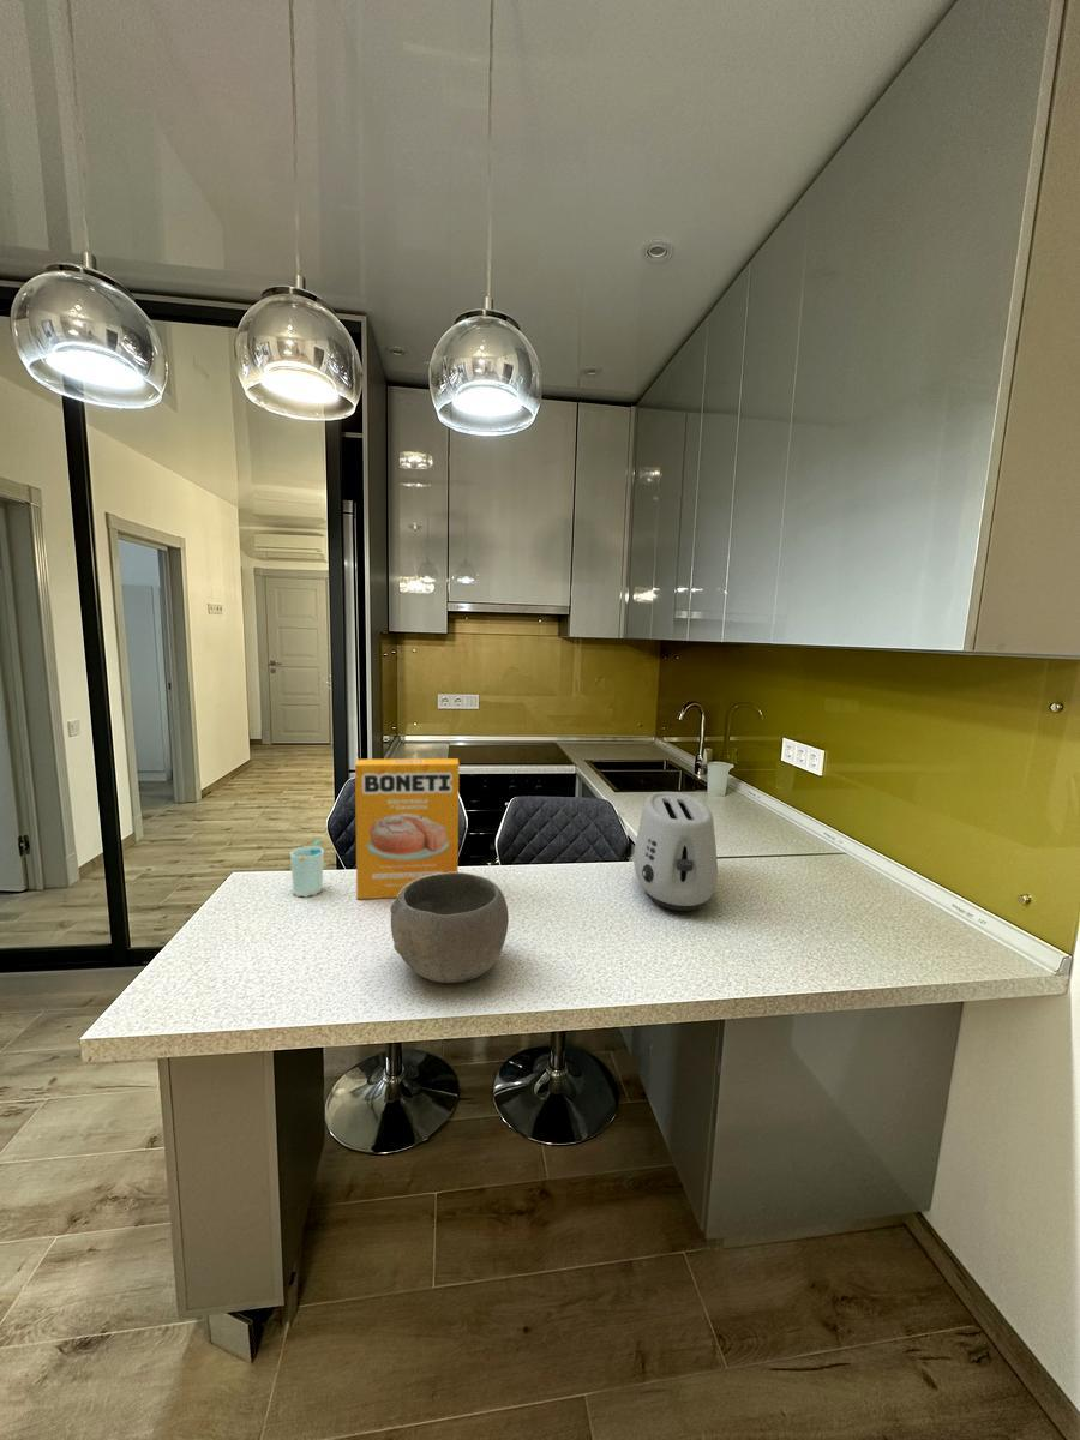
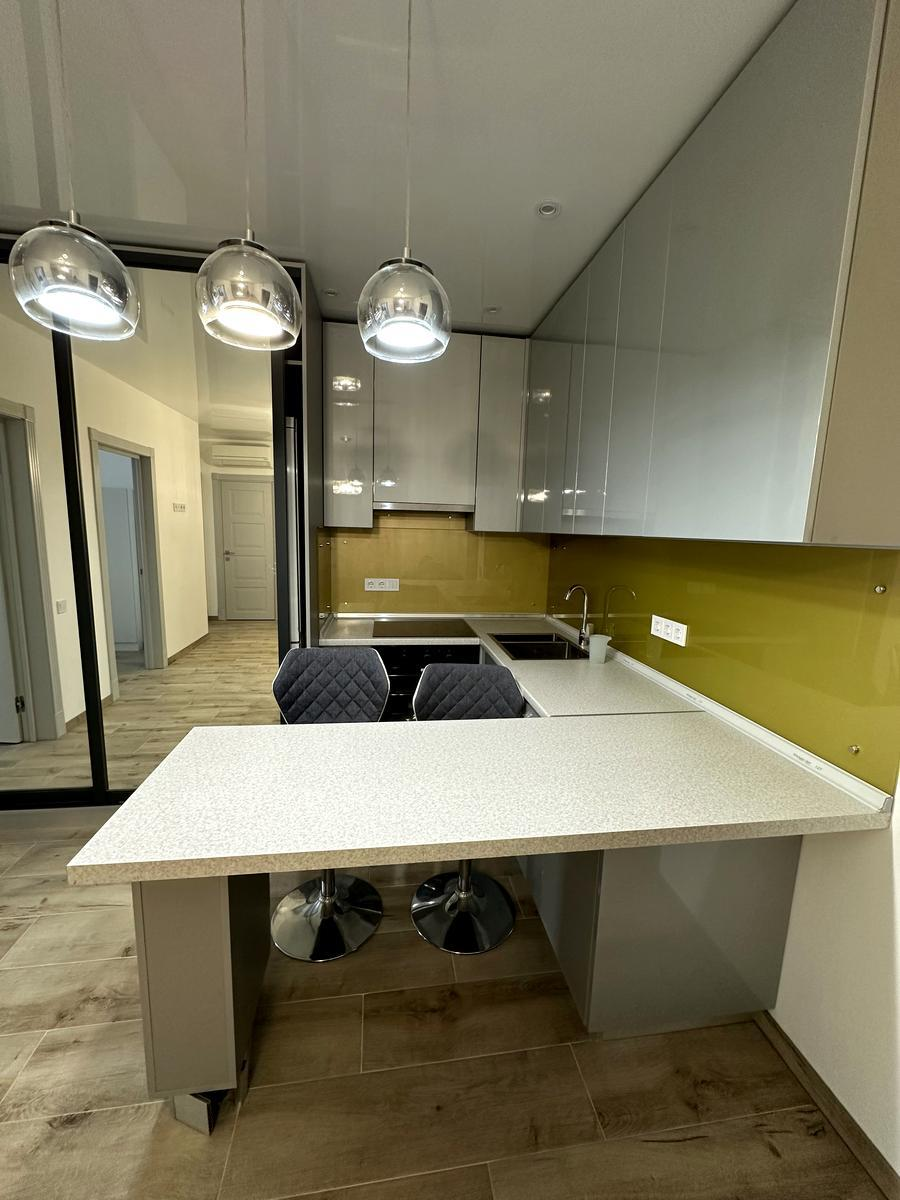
- toaster (673, 848)
- cup (307, 866)
- cereal box (408, 827)
- bowl (449, 929)
